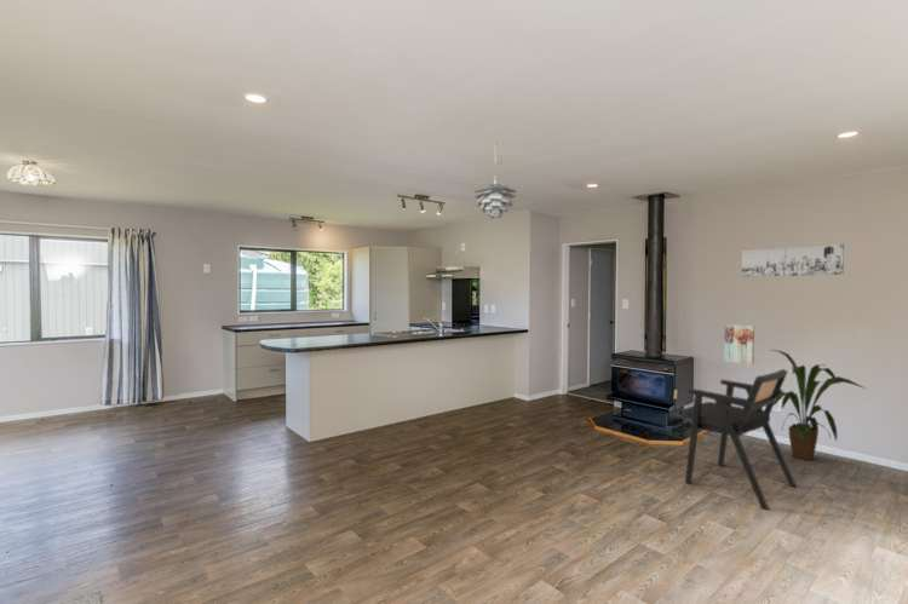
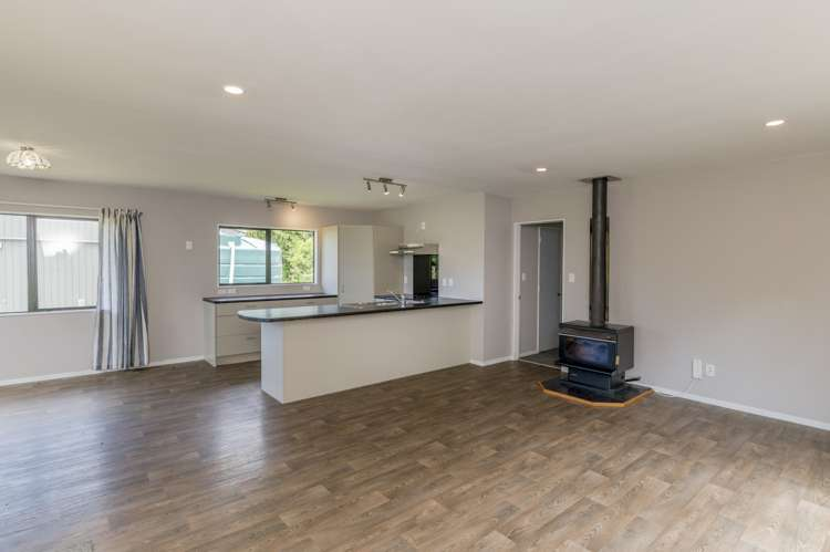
- pendant light (495, 180)
- wall art (789, 261)
- wall art (739, 344)
- armchair (741, 426)
- house plant (815, 405)
